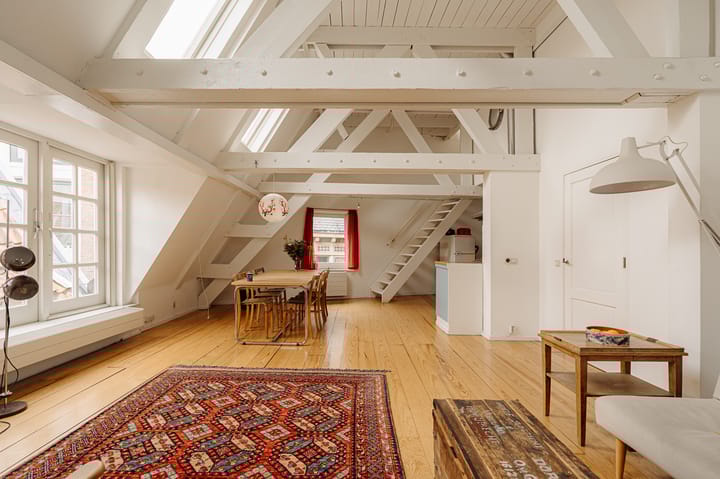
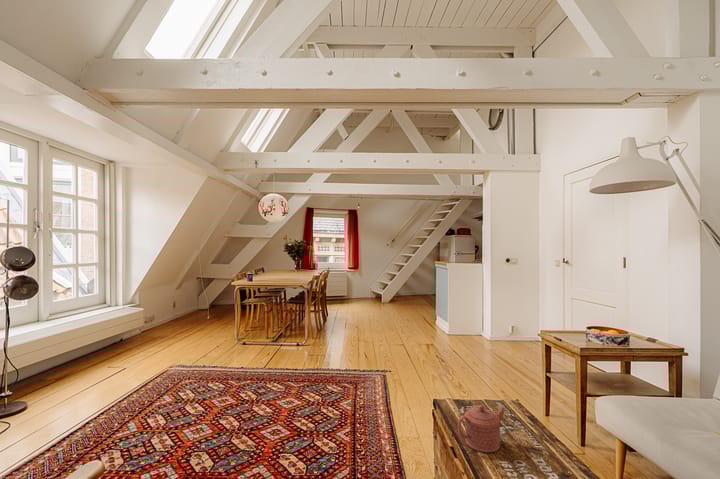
+ teapot (482, 424)
